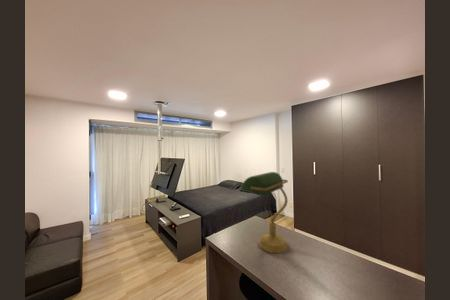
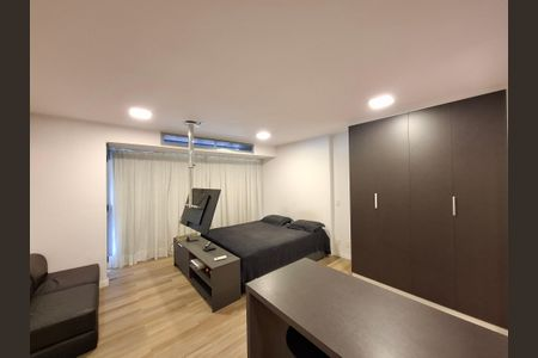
- desk lamp (274, 215)
